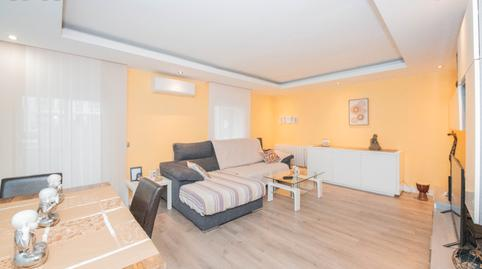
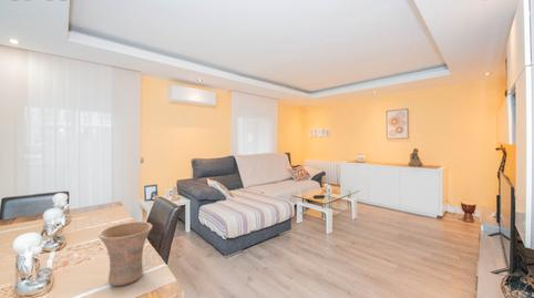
+ vase (126, 253)
